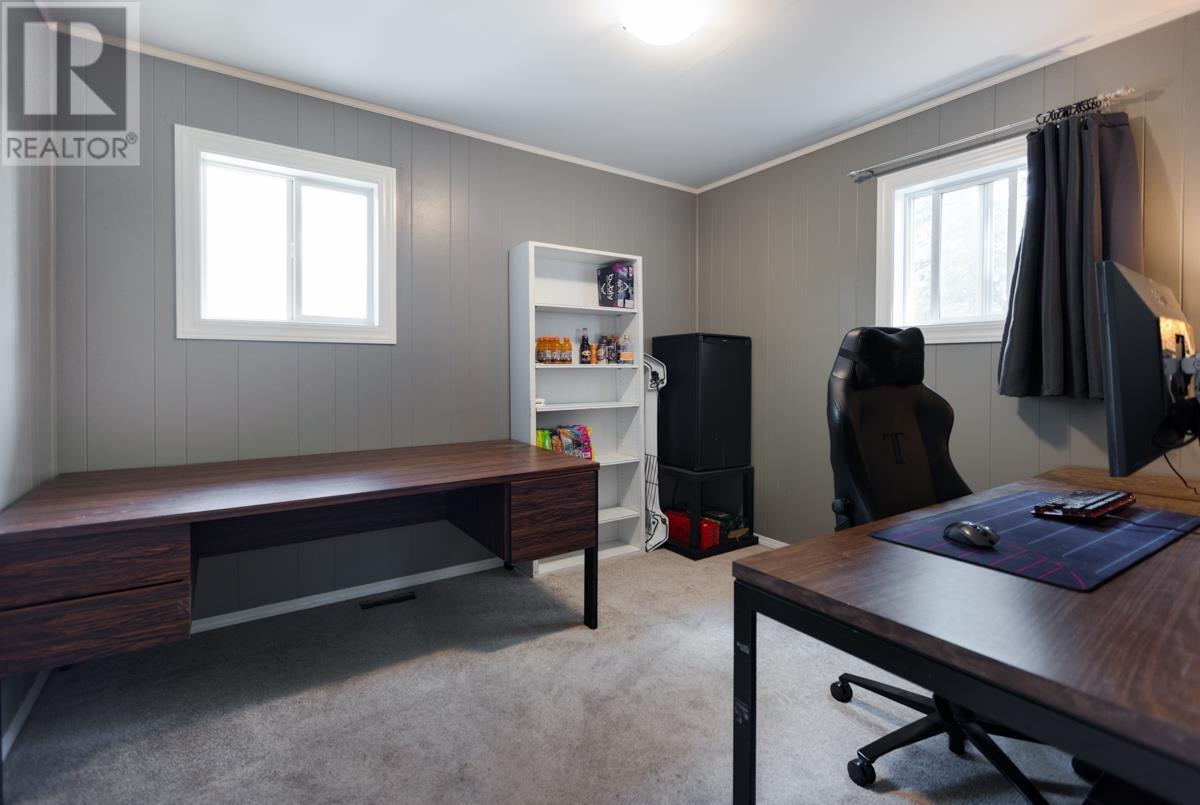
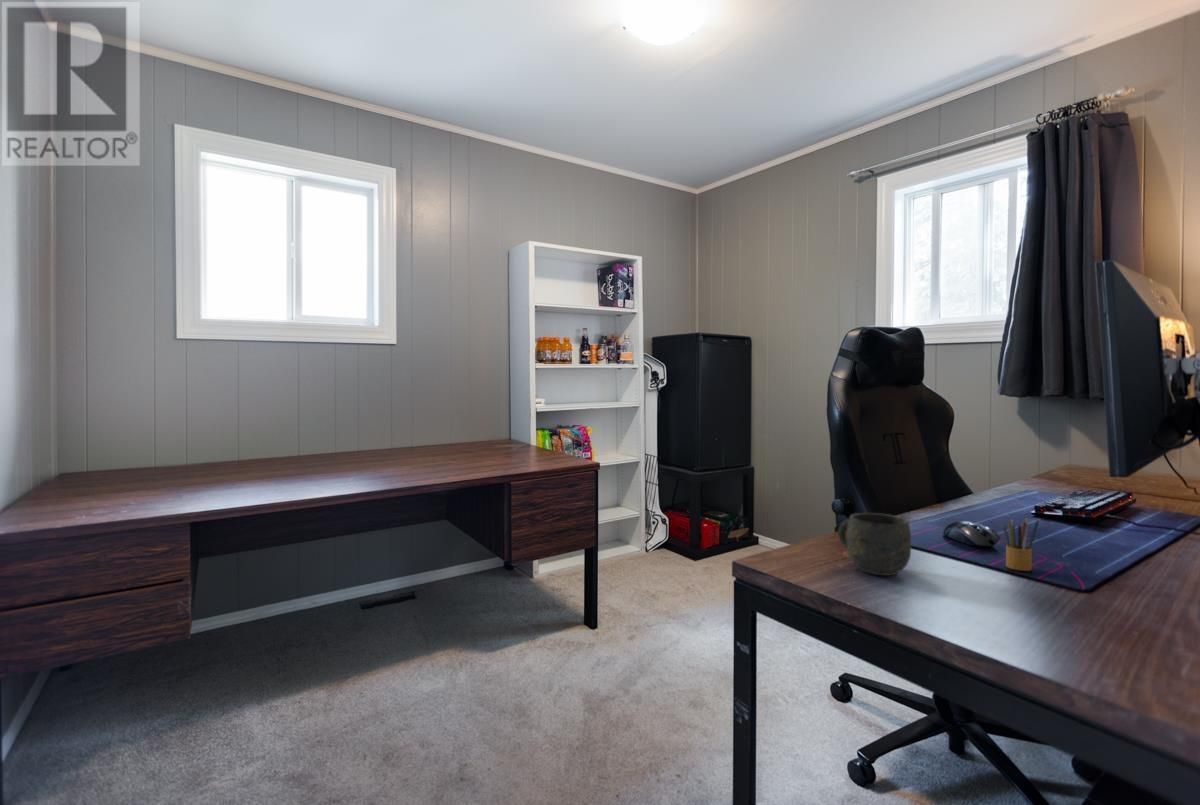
+ pencil box (1019, 542)
+ mug (870, 542)
